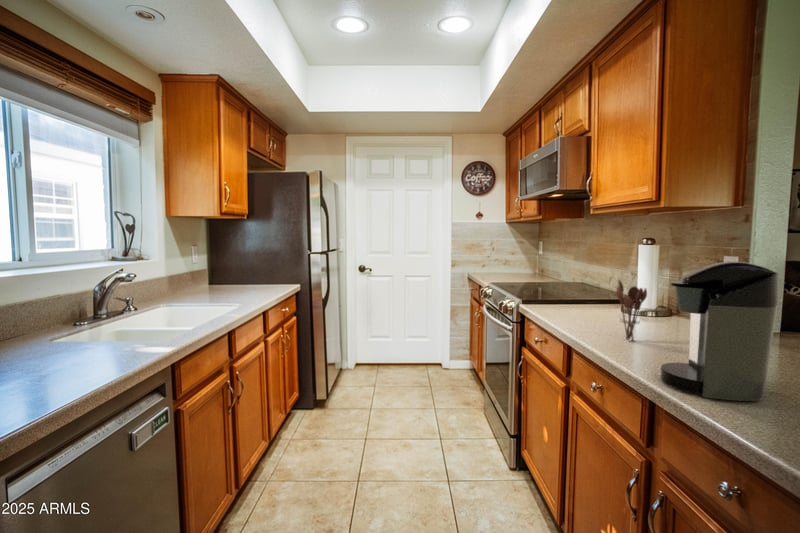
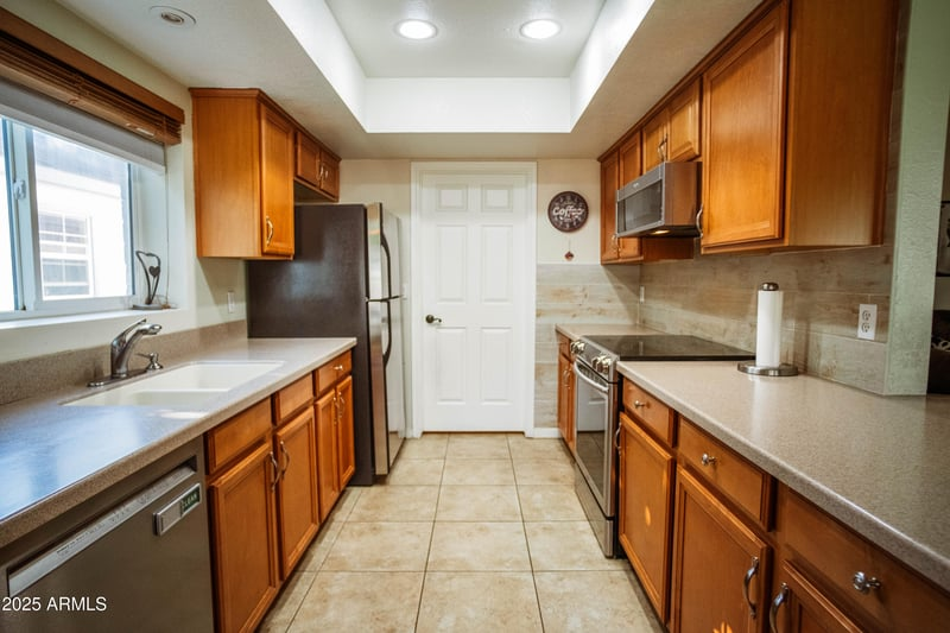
- coffee maker (715, 320)
- utensil holder (628, 310)
